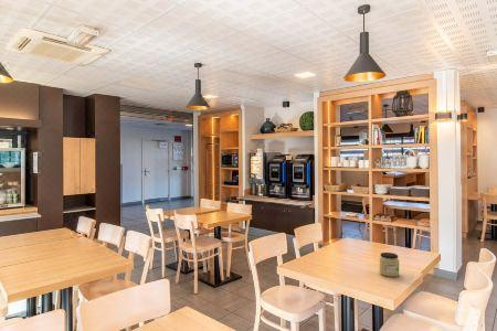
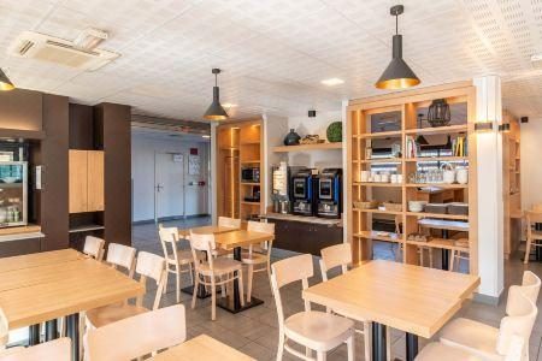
- jar (389, 264)
